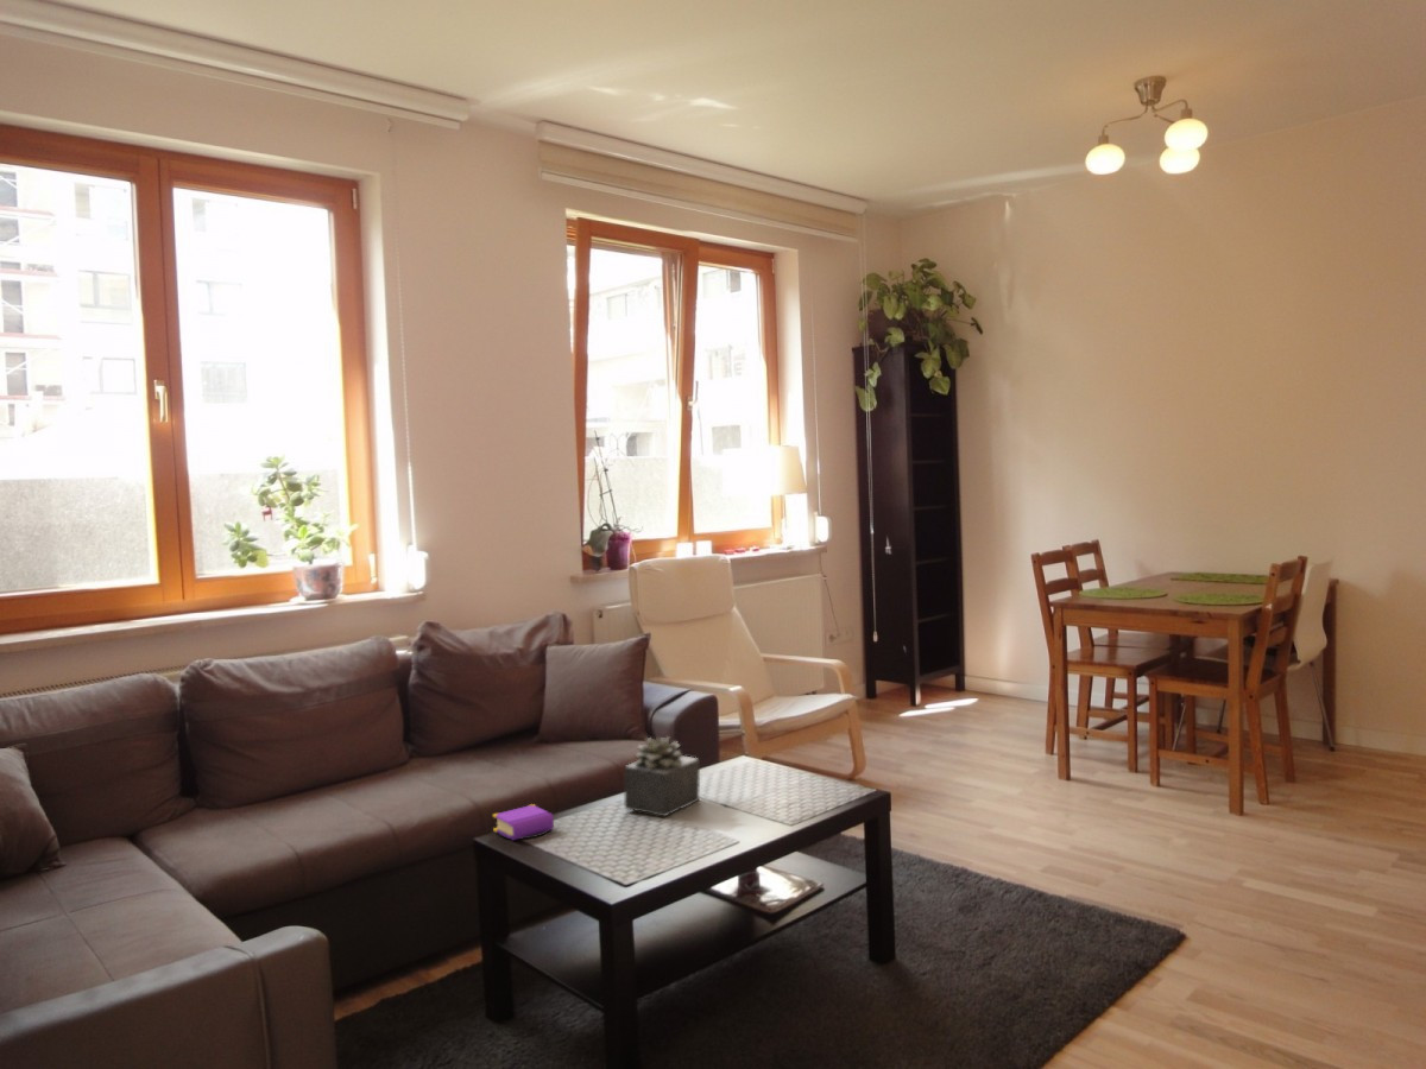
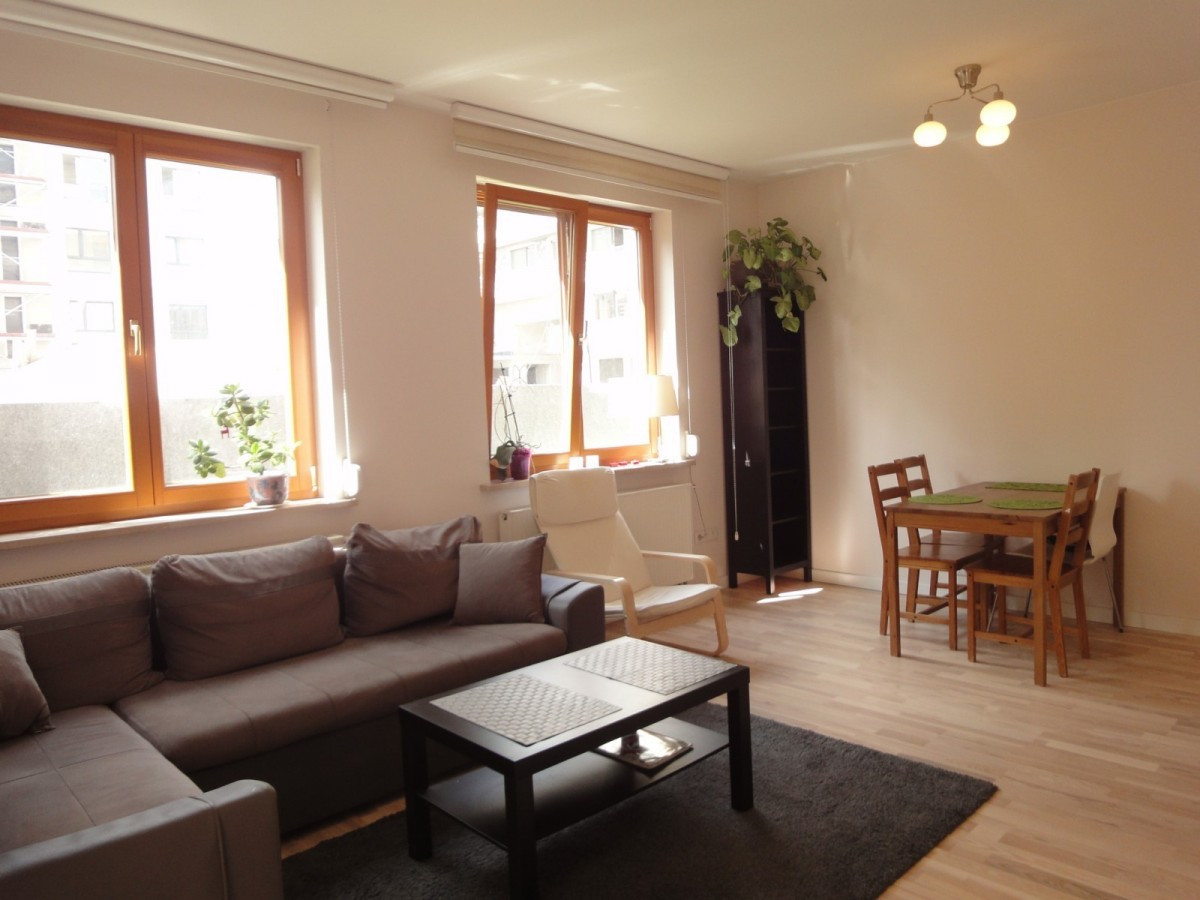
- book (523, 822)
- succulent plant (661, 771)
